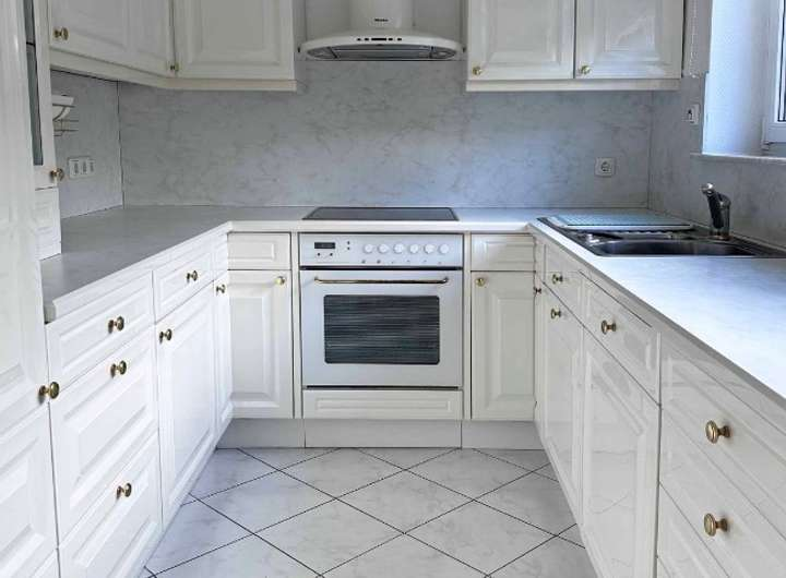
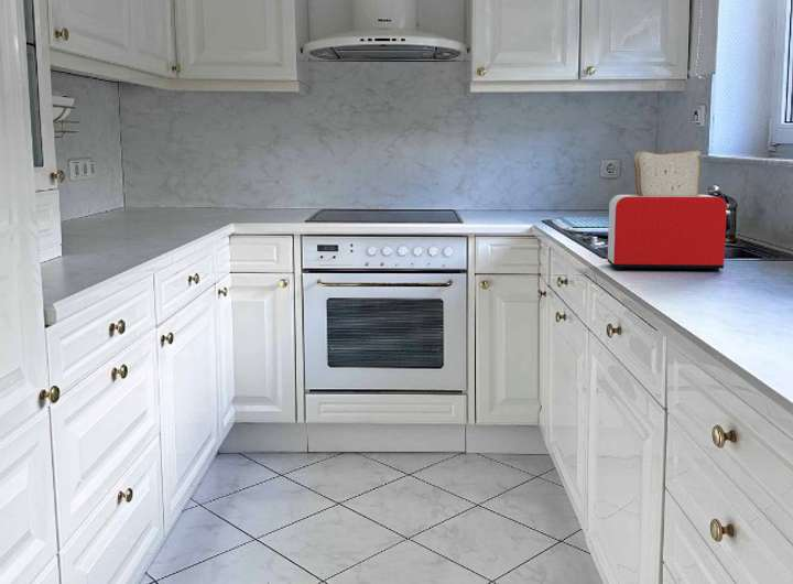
+ toaster (670, 209)
